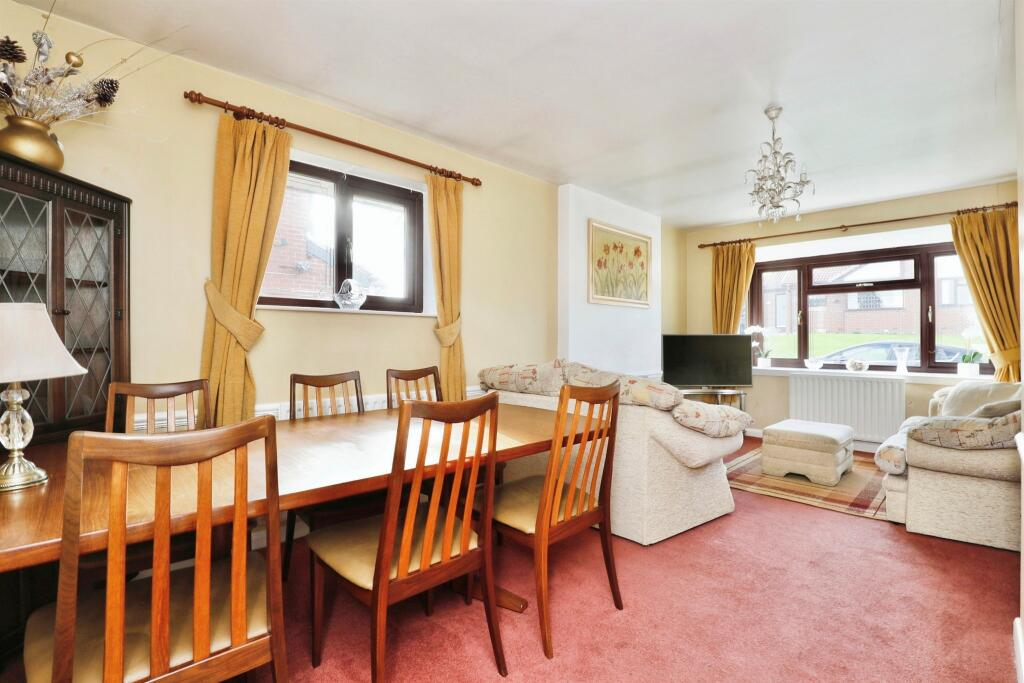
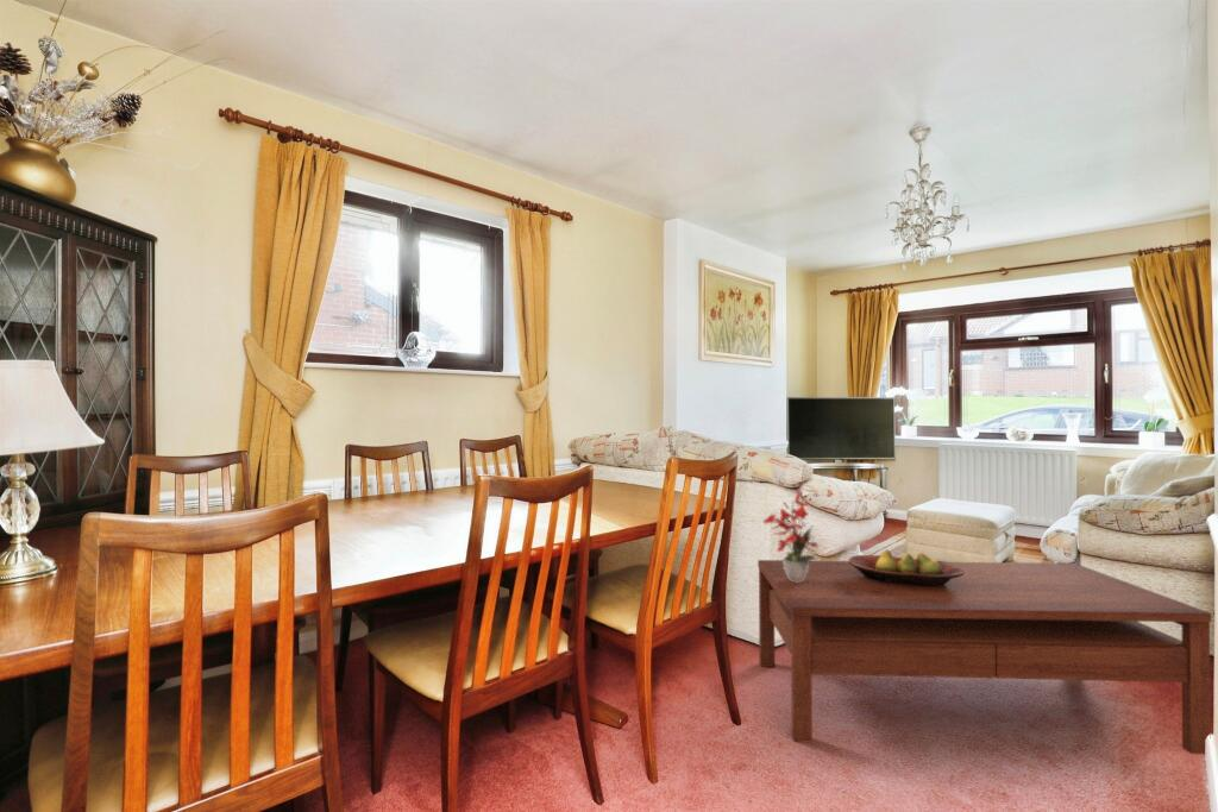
+ fruit bowl (903, 565)
+ coffee table (950, 642)
+ potted flower (795, 533)
